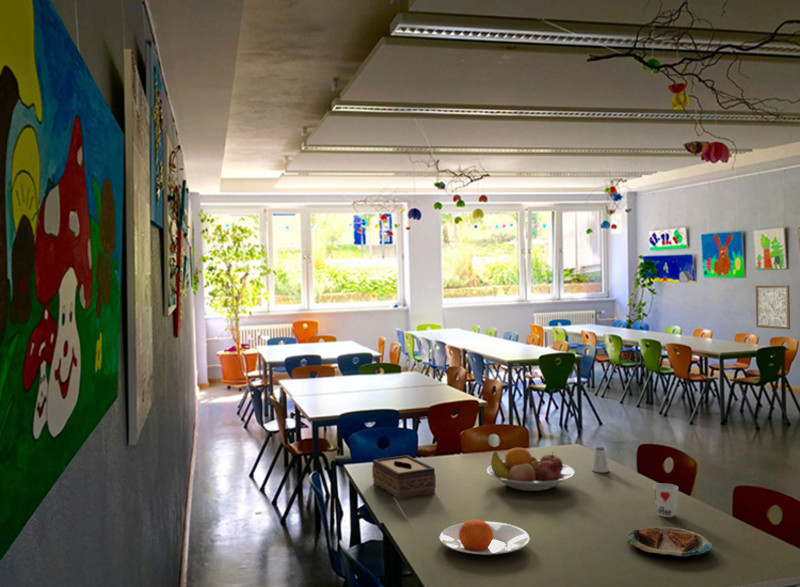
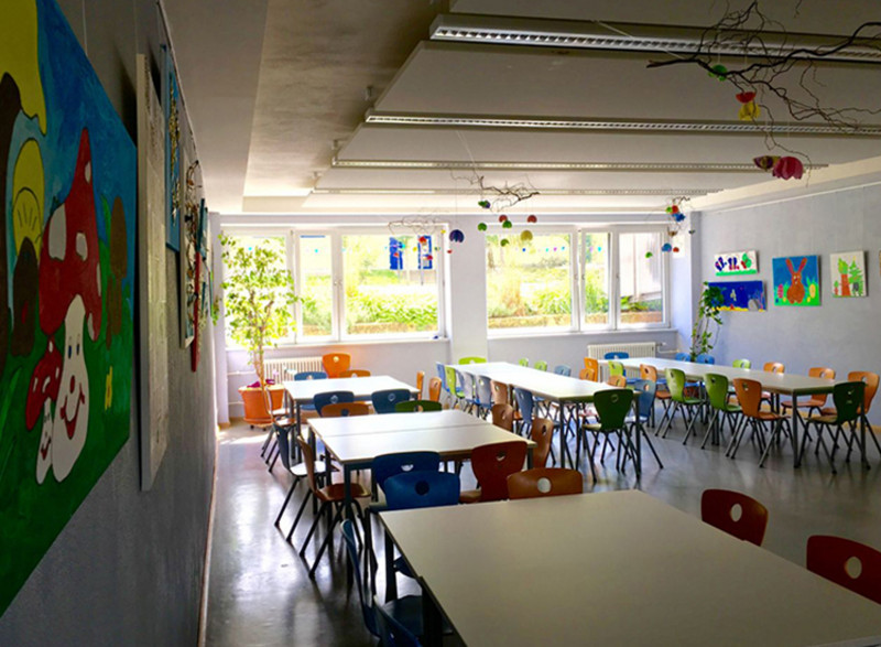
- cup (666, 500)
- plate (667, 541)
- plate (484, 533)
- fruit bowl (530, 466)
- tissue box (403, 476)
- saltshaker (600, 458)
- wall art (773, 305)
